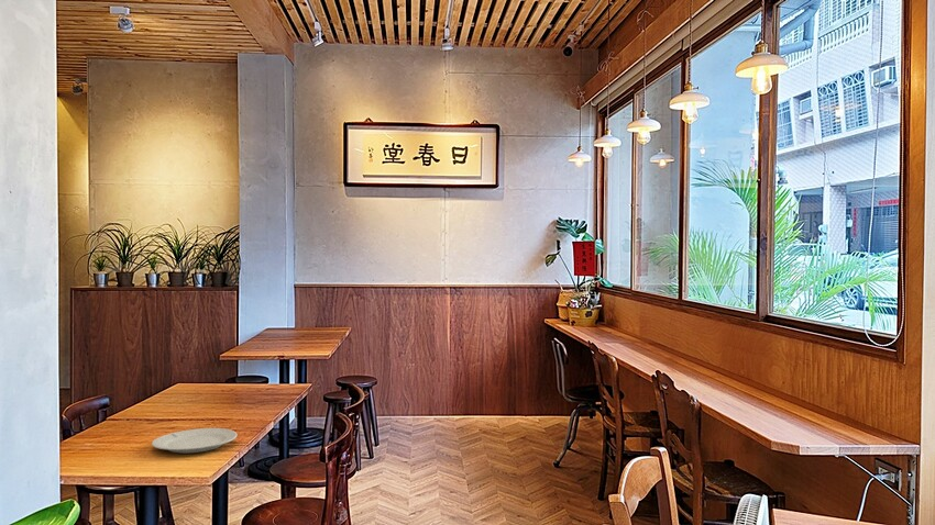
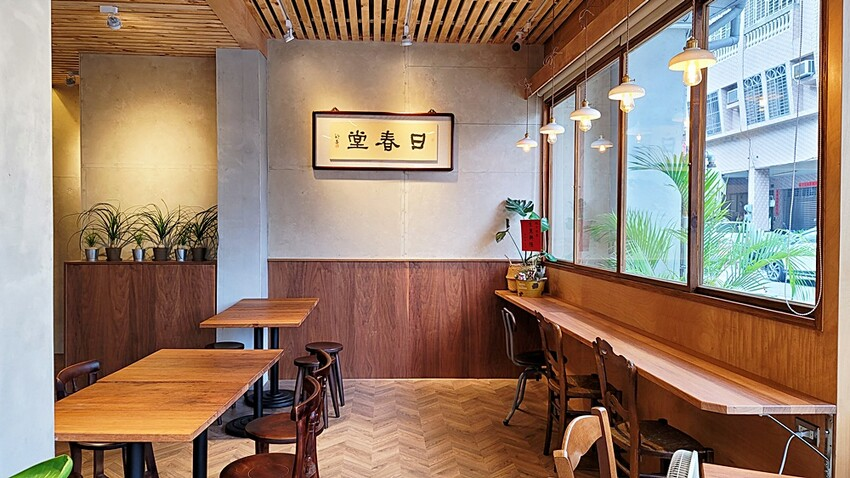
- chinaware (195, 442)
